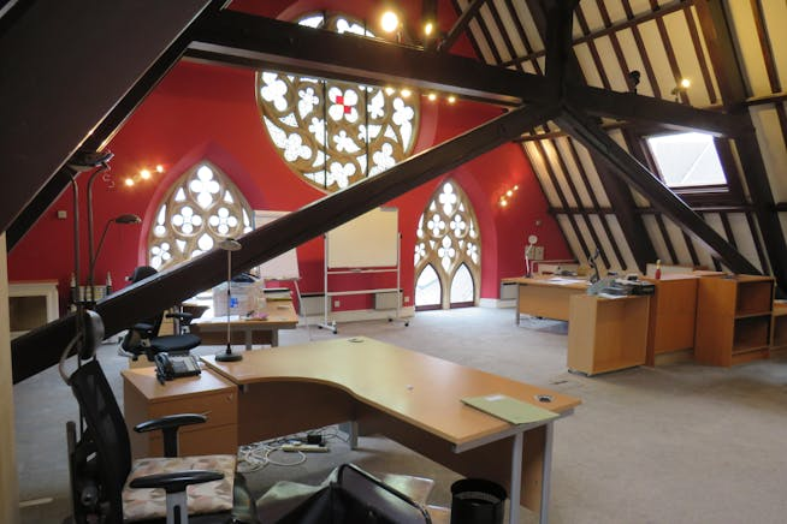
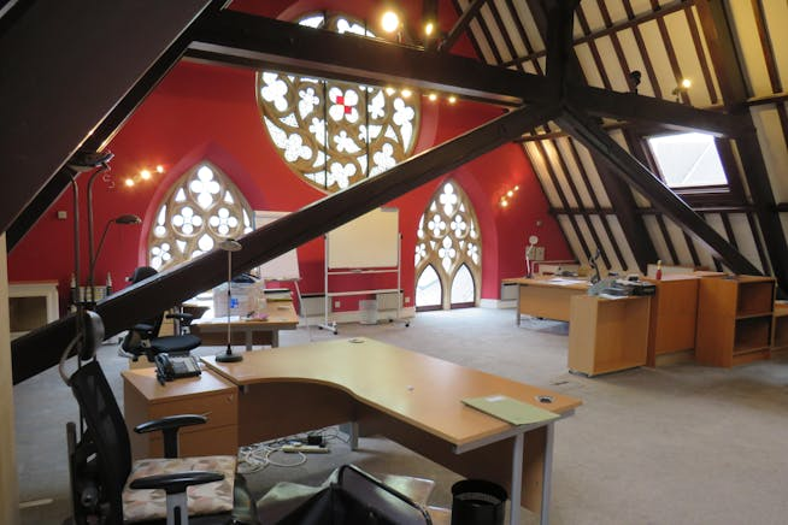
+ waste bin (367, 312)
